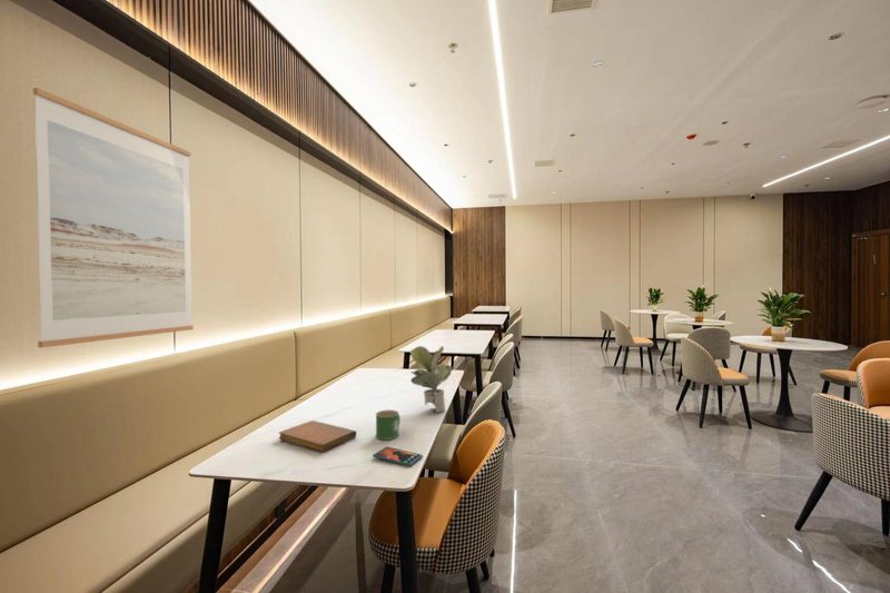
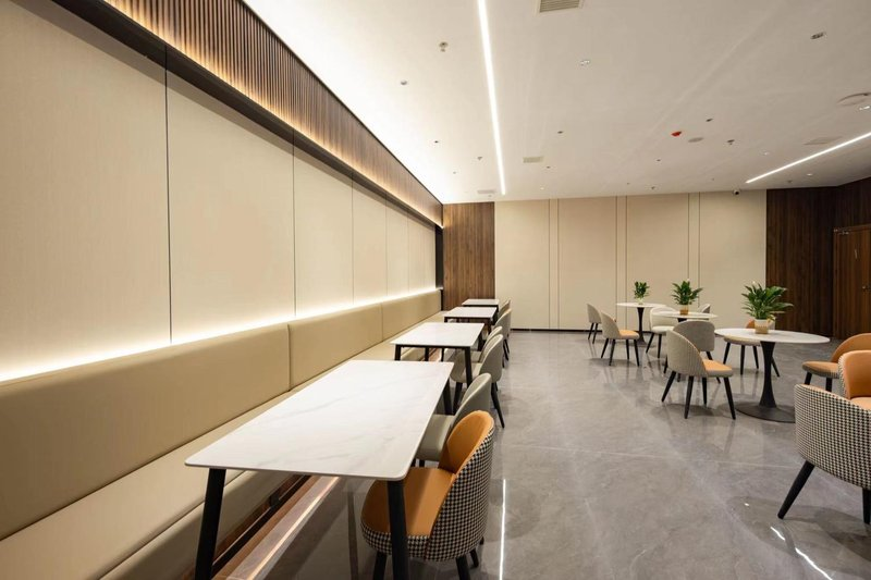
- notebook (317, 434)
- wall art (128, 231)
- potted plant (428, 376)
- mug (389, 423)
- smartphone (397, 455)
